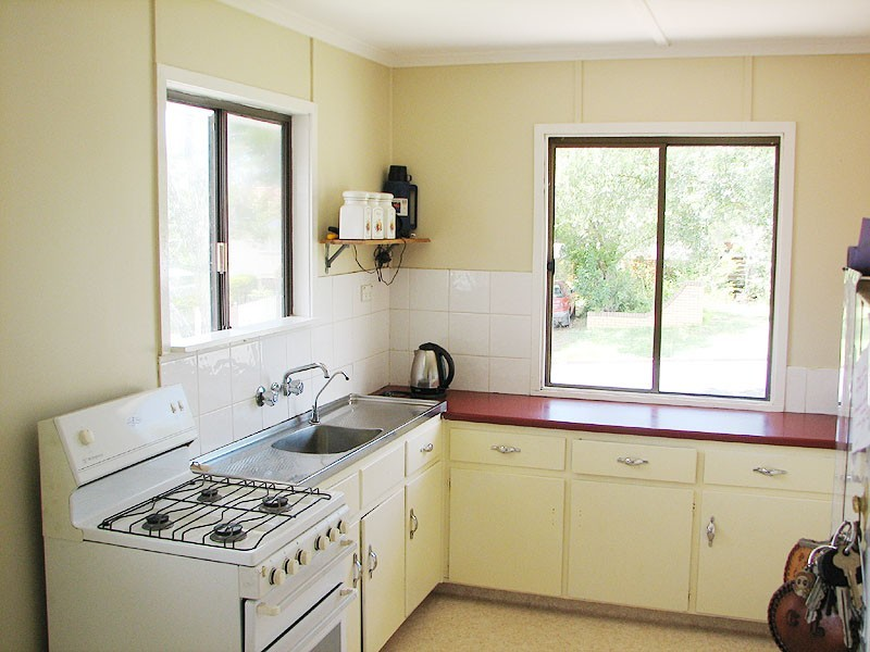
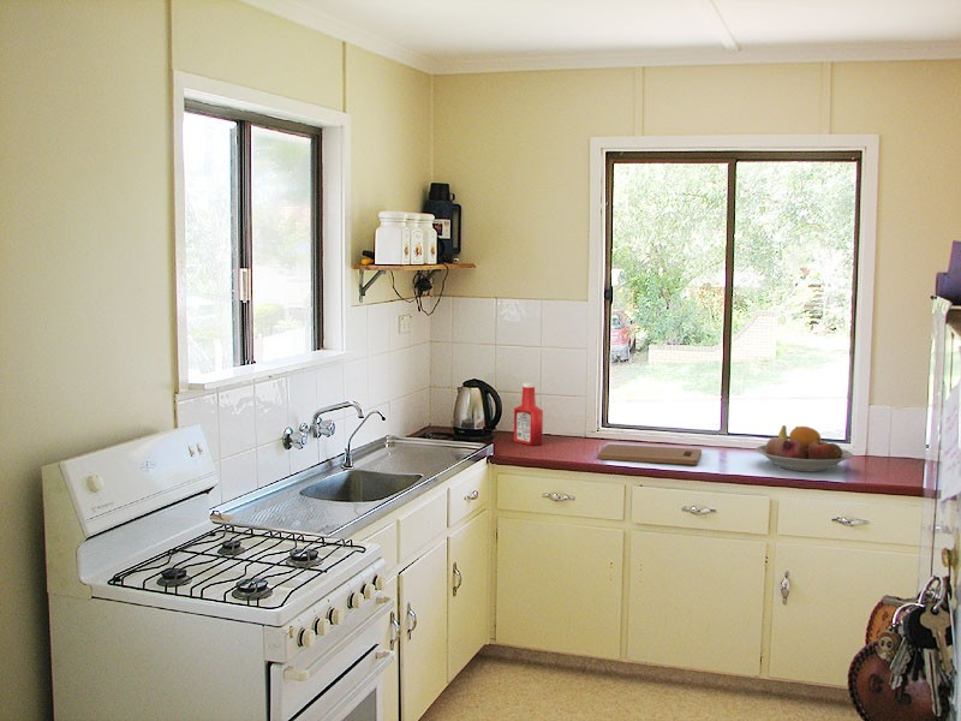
+ fruit bowl (804, 447)
+ cutting board (650, 453)
+ soap bottle (527, 412)
